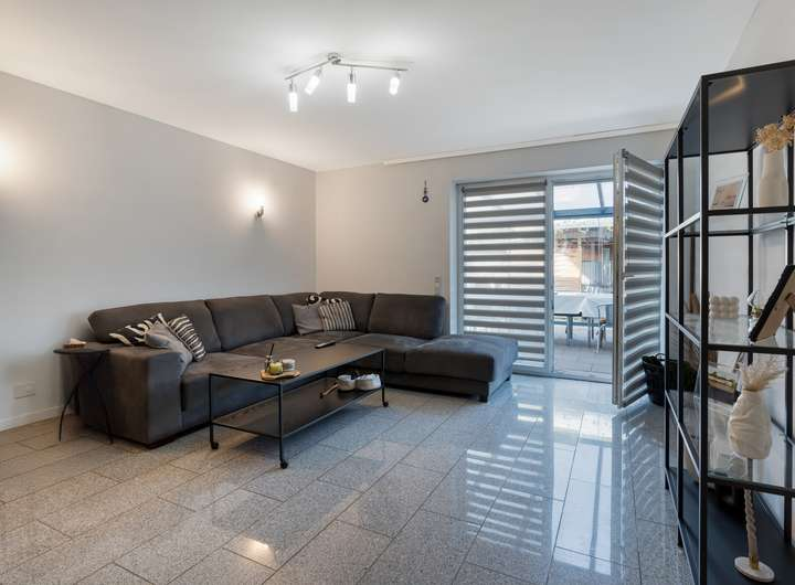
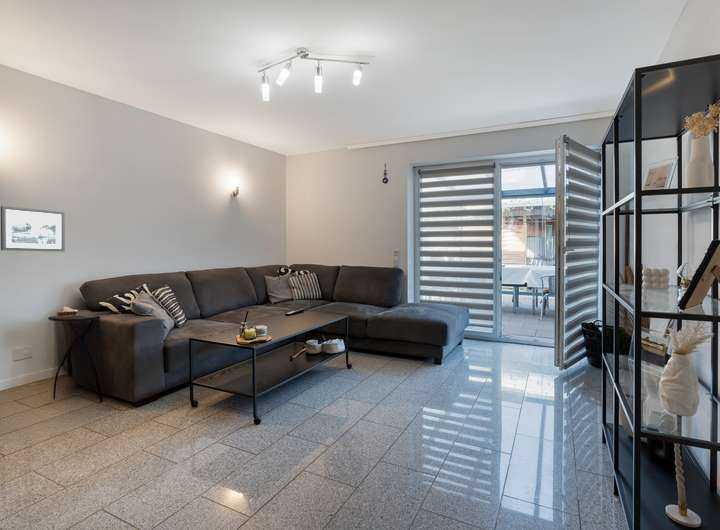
+ picture frame (34, 230)
